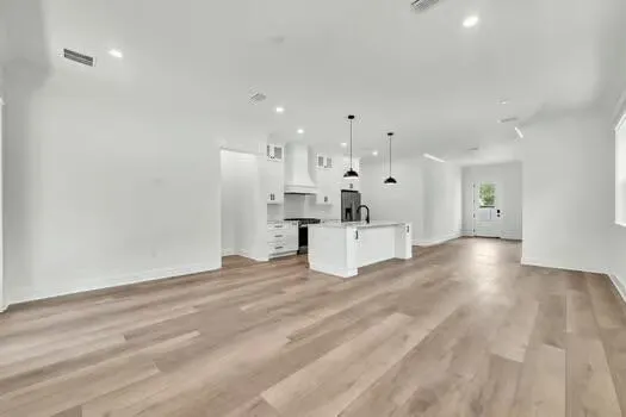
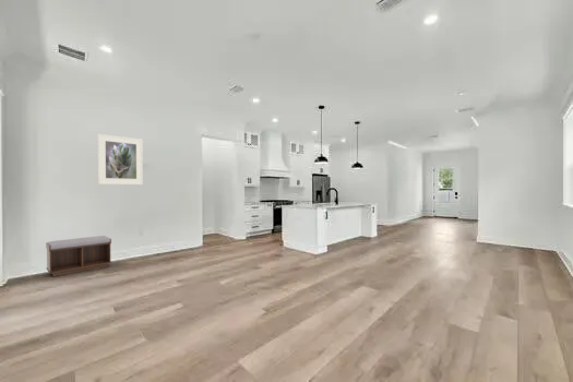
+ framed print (121, 160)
+ bench (80, 253)
